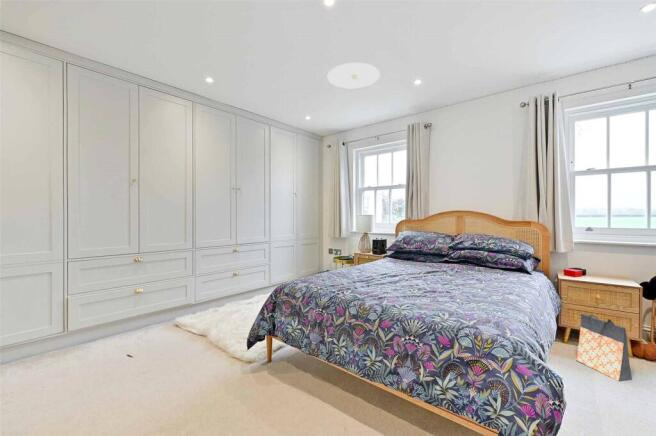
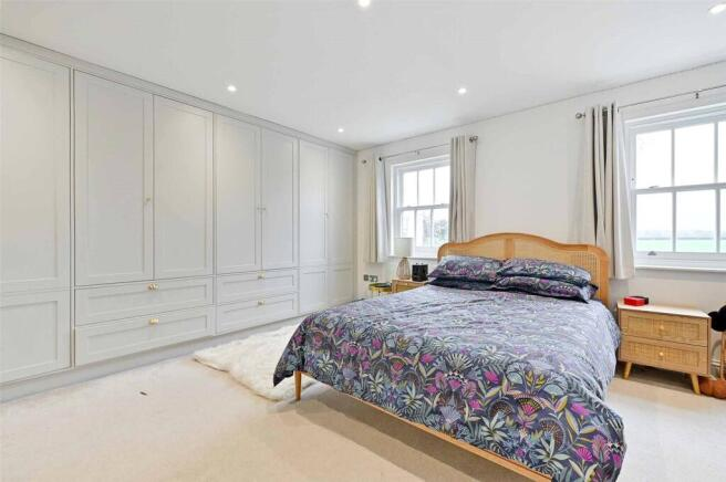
- ceiling light (353, 74)
- bag (601, 342)
